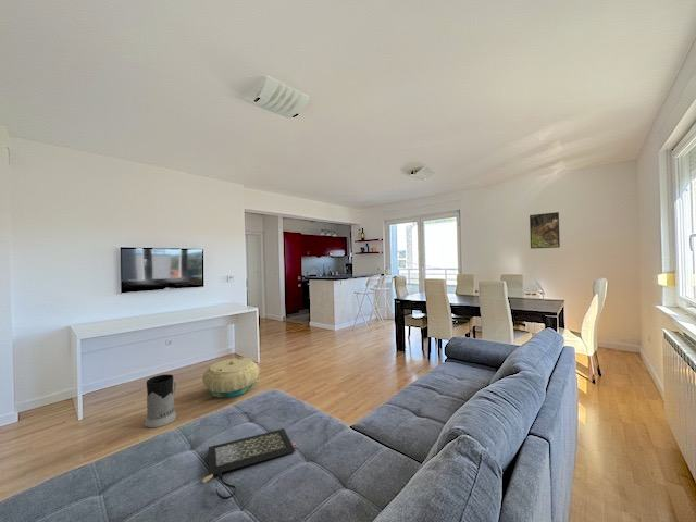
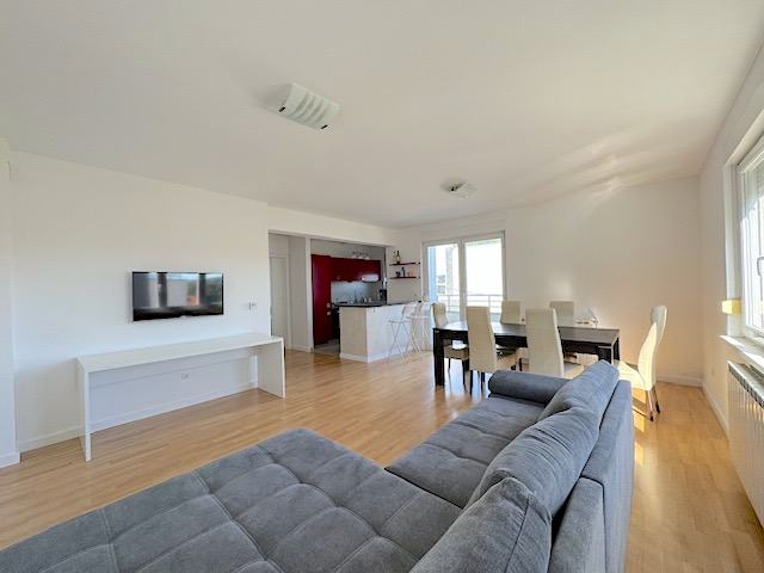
- basket (232, 375)
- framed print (544, 231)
- clutch bag (247, 450)
- air purifier (164, 396)
